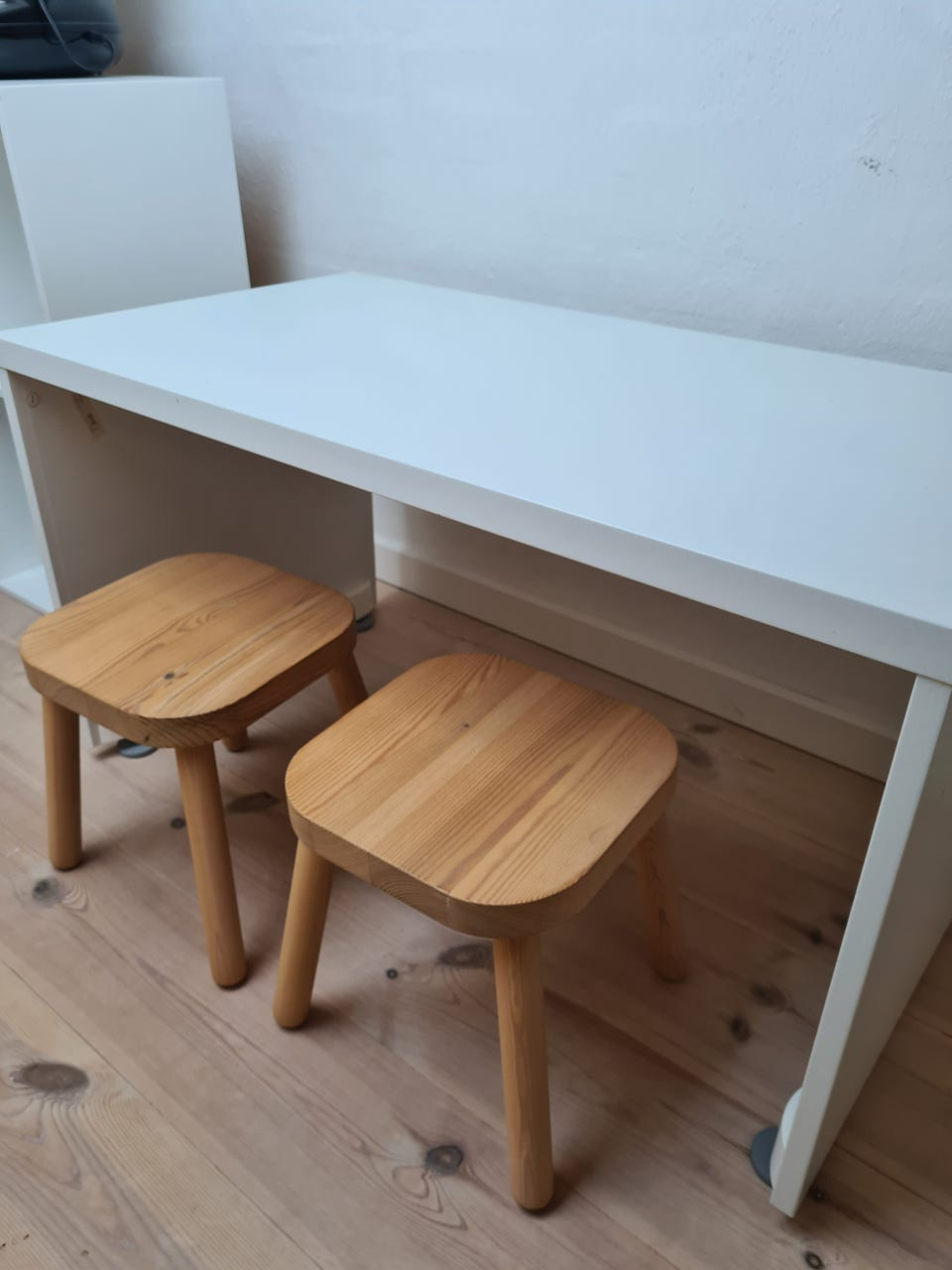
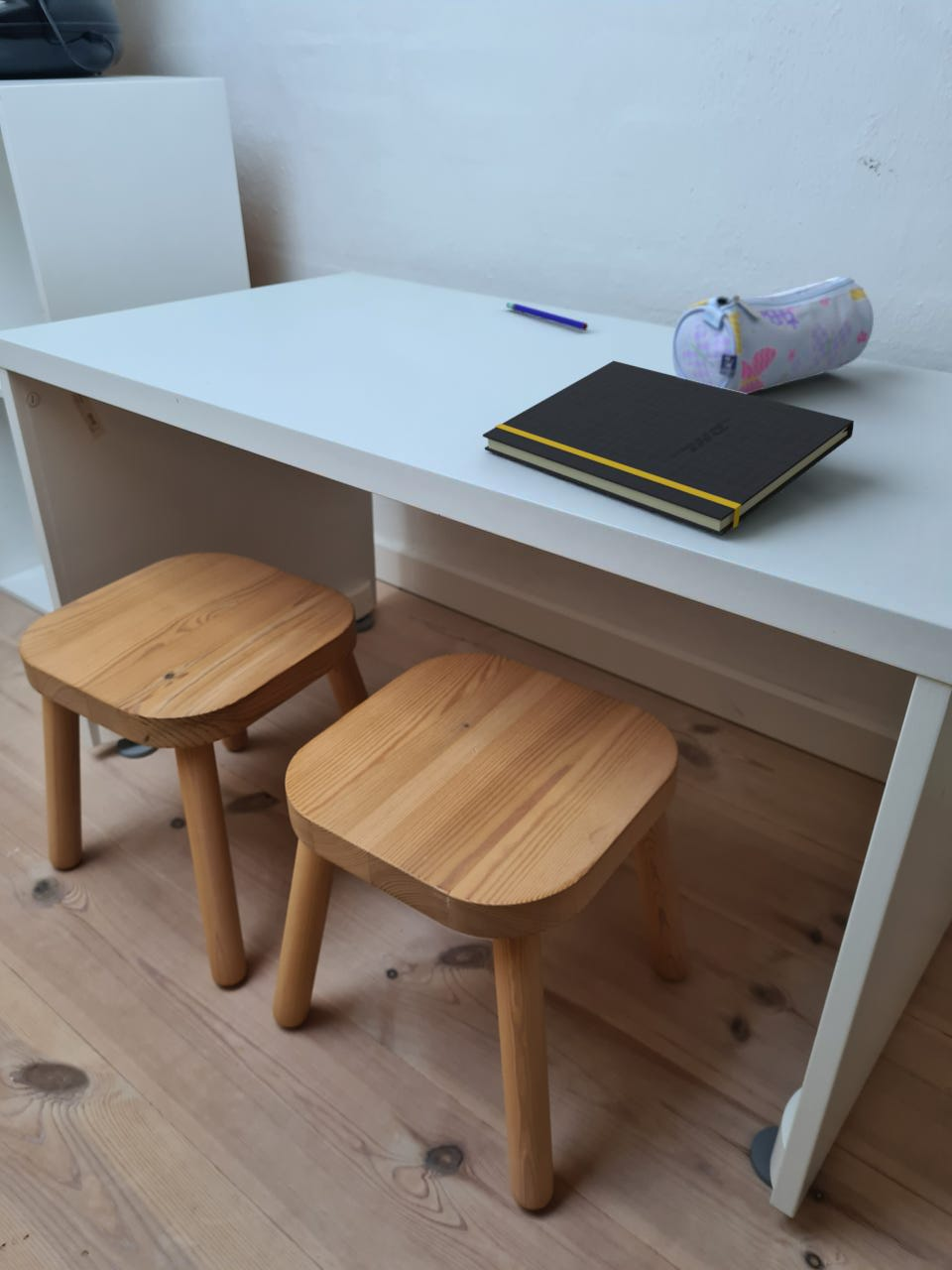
+ notepad (659, 436)
+ pencil case (773, 334)
+ pen (544, 315)
